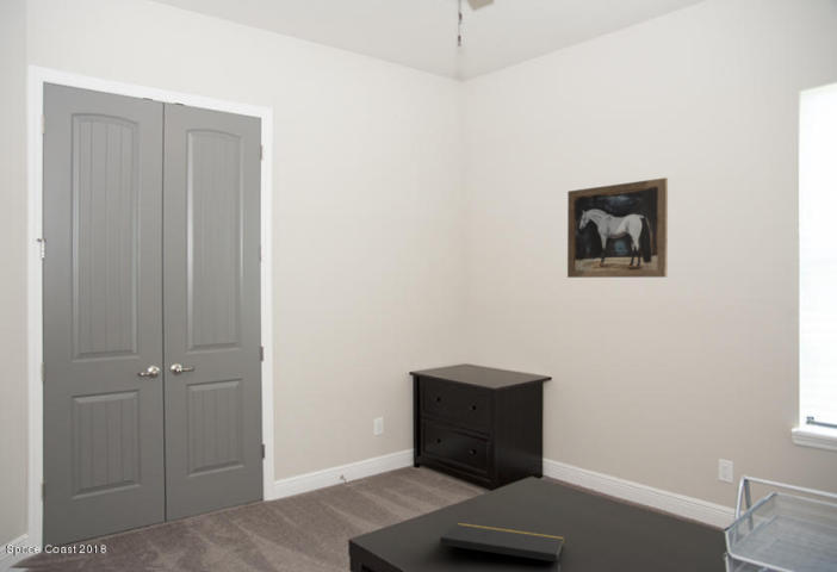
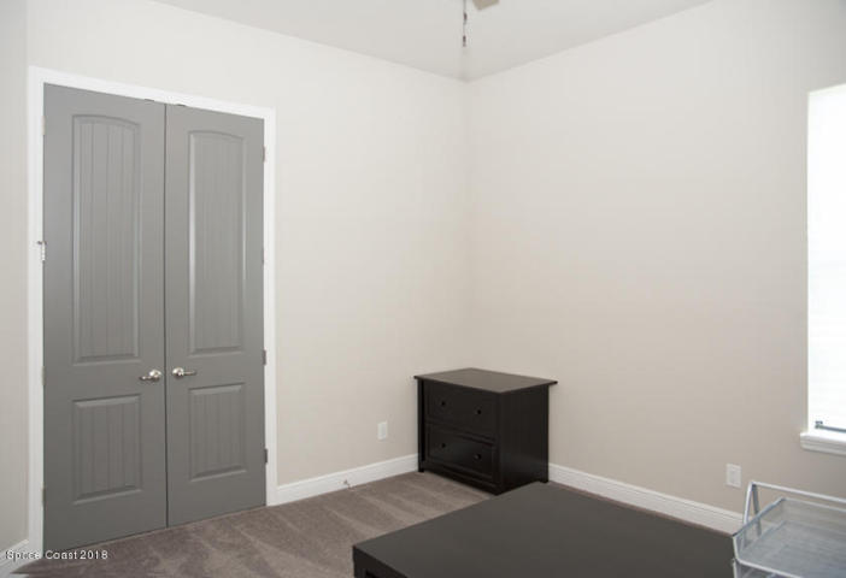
- notepad (503, 540)
- wall art (614, 231)
